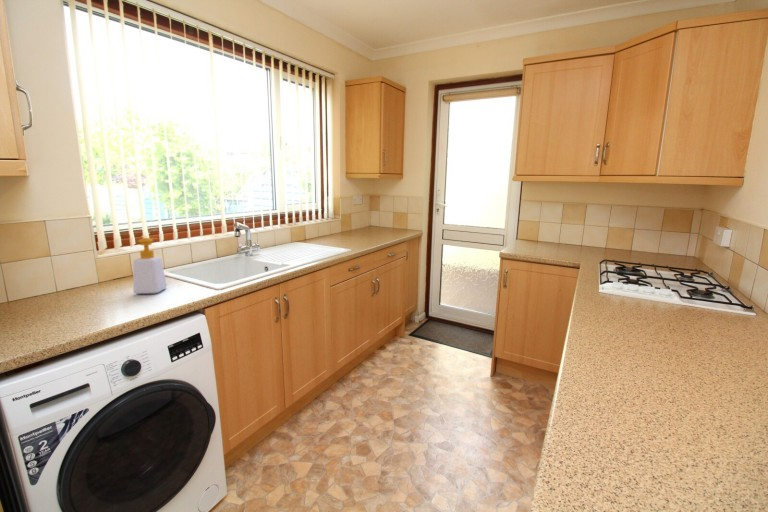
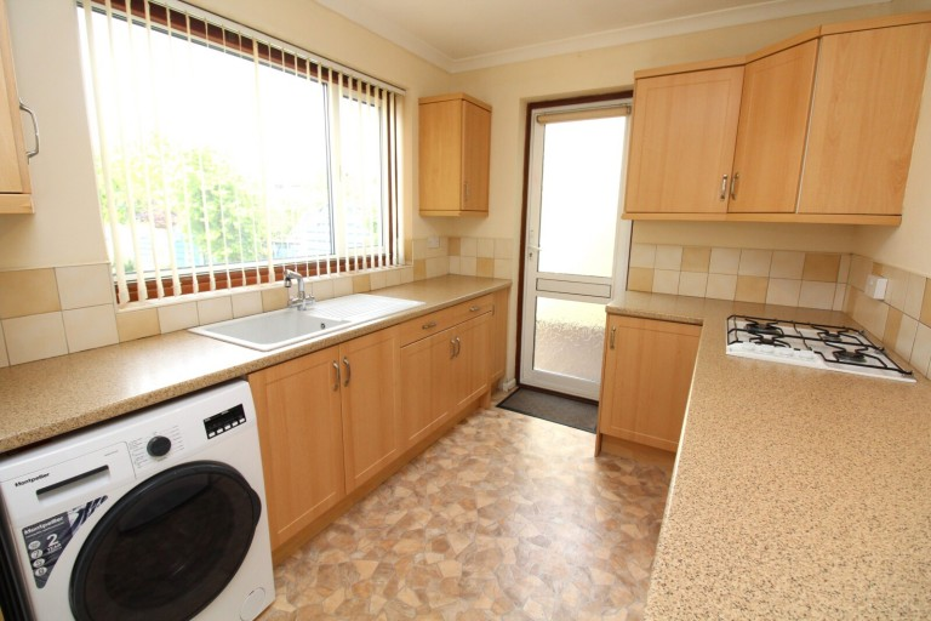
- soap bottle (150, 263)
